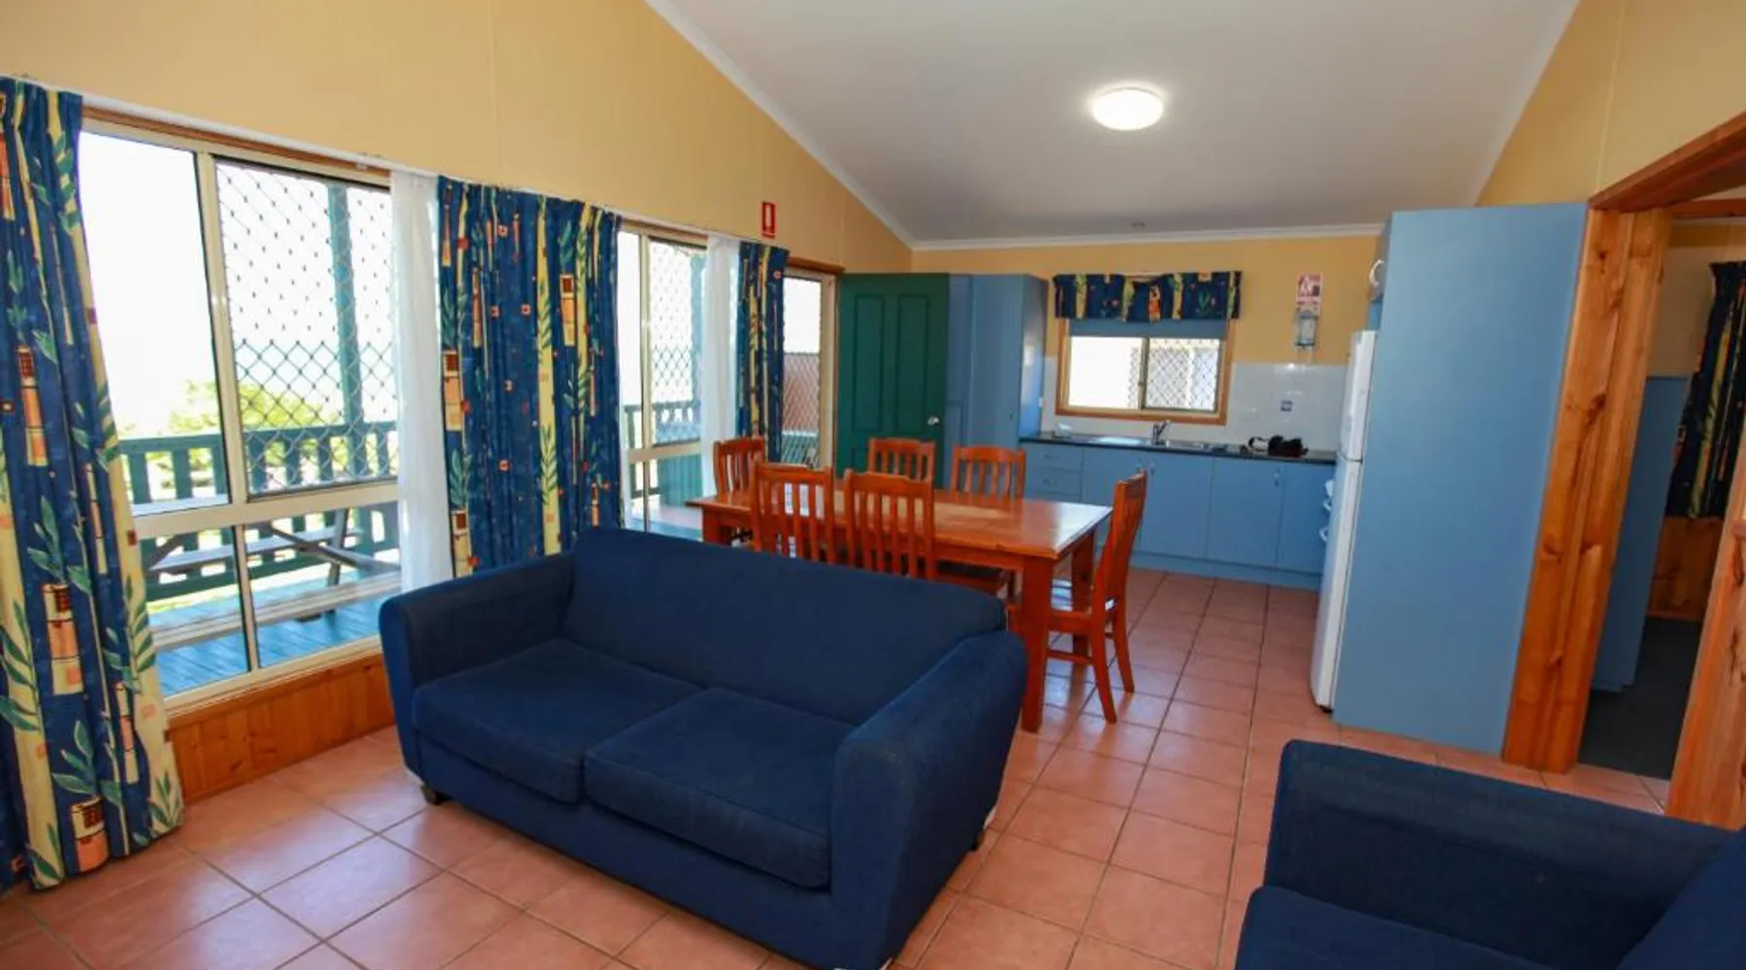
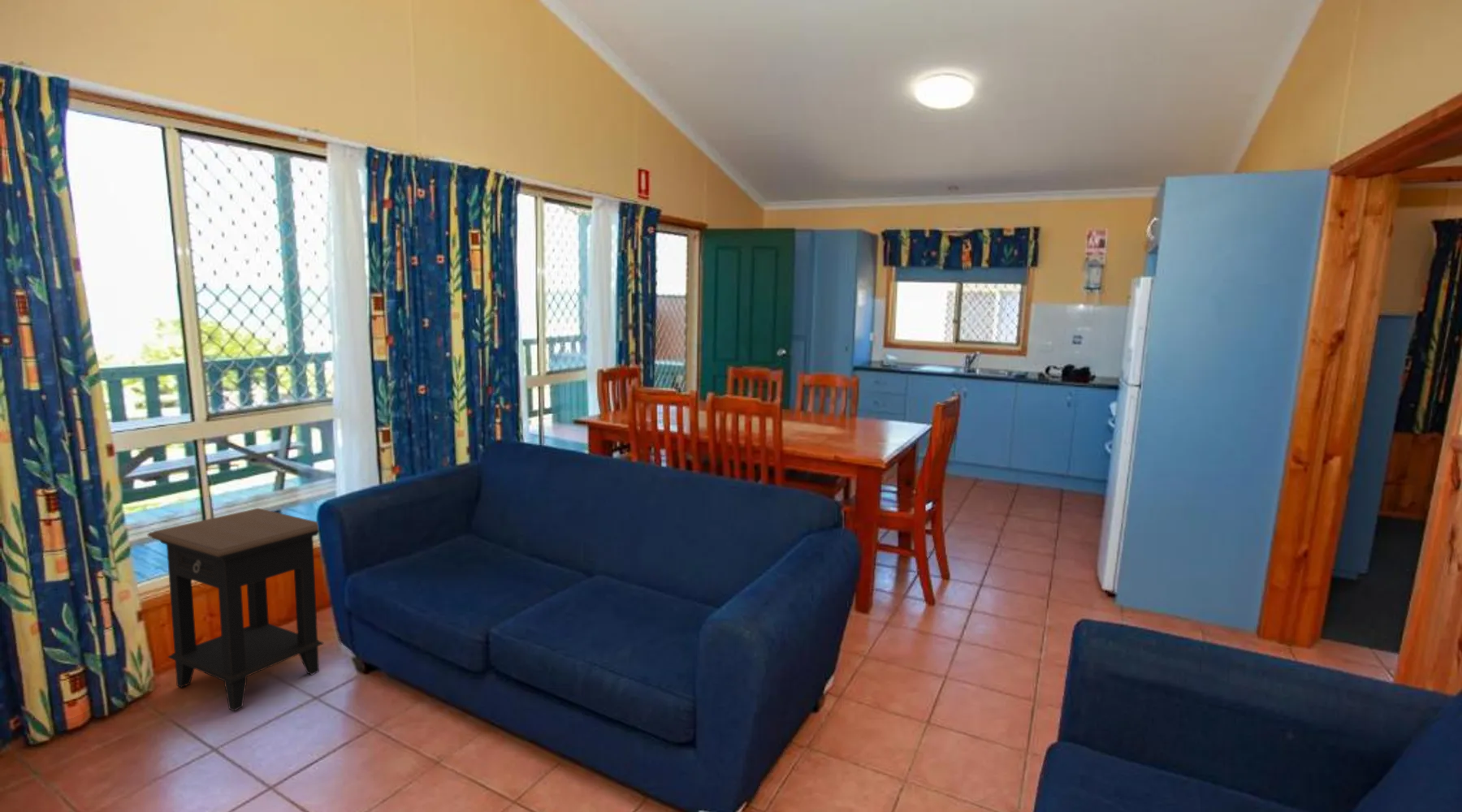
+ side table (248, 603)
